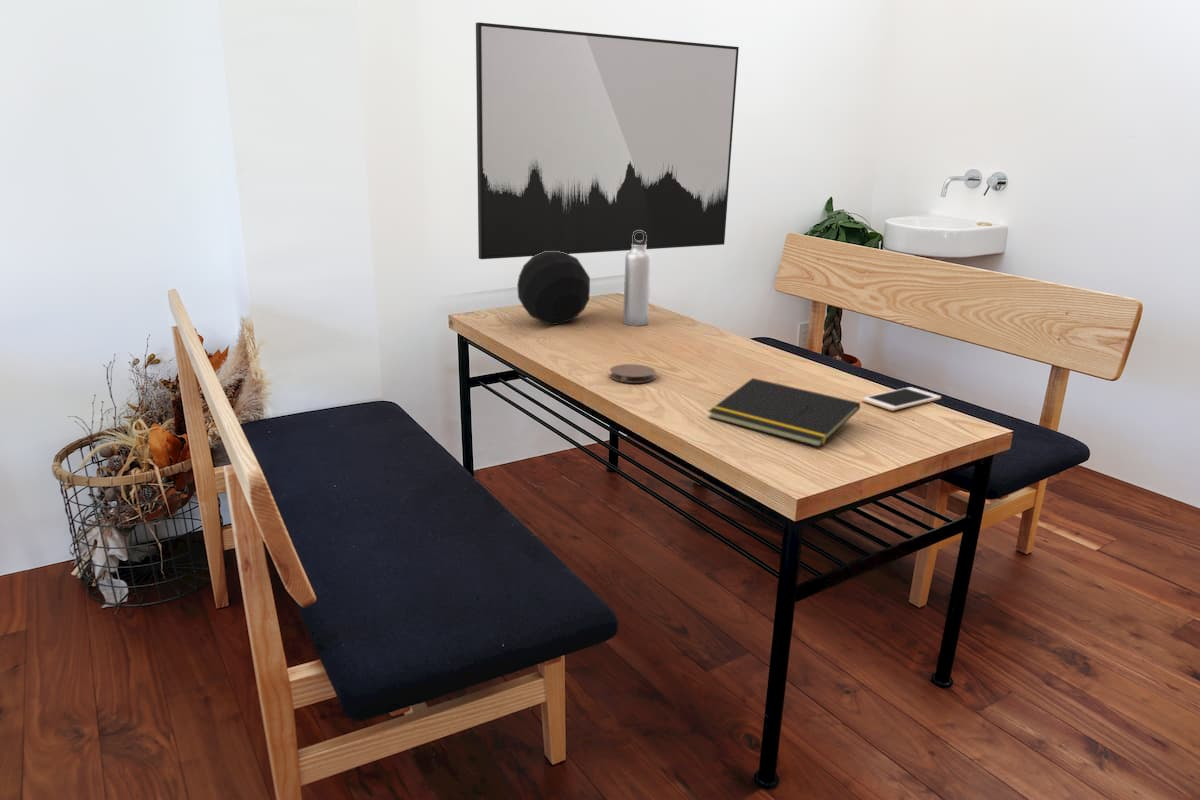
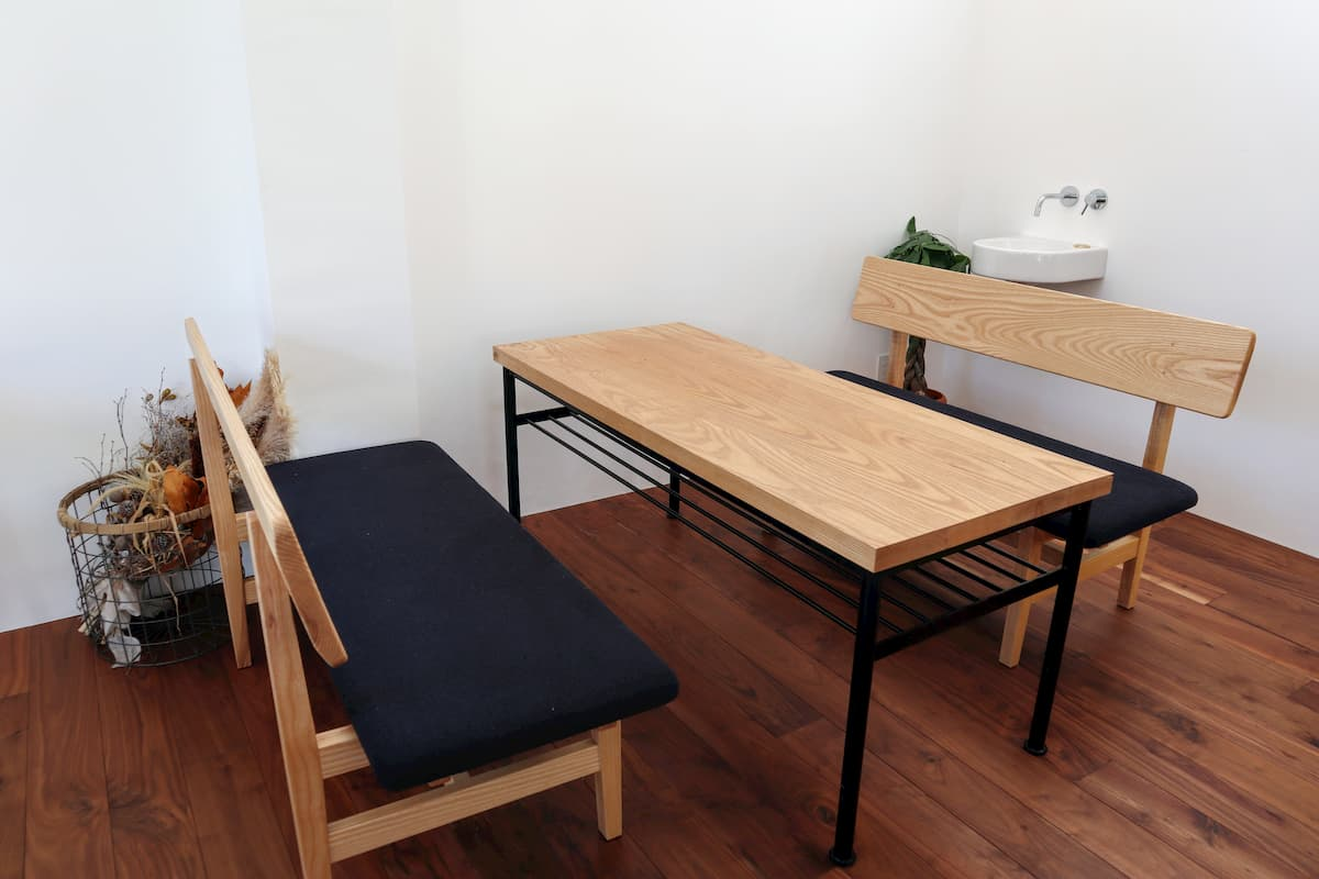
- water bottle (637, 277)
- coaster (632, 373)
- notepad (783, 409)
- cell phone (901, 398)
- decorative orb (554, 287)
- wall art (615, 147)
